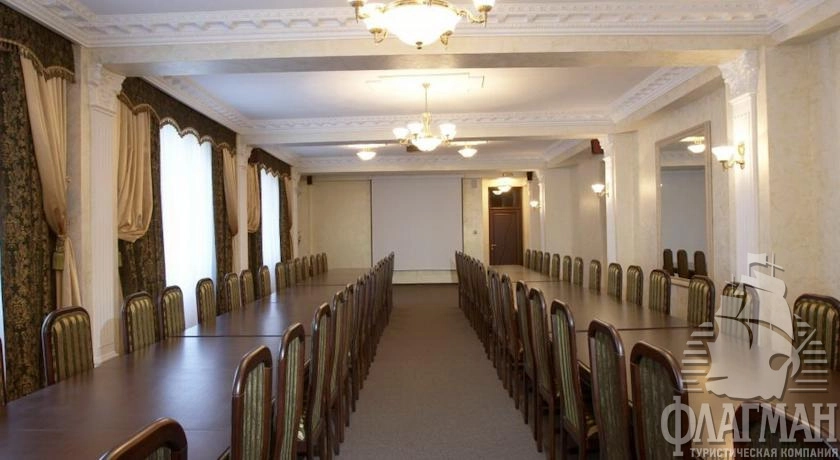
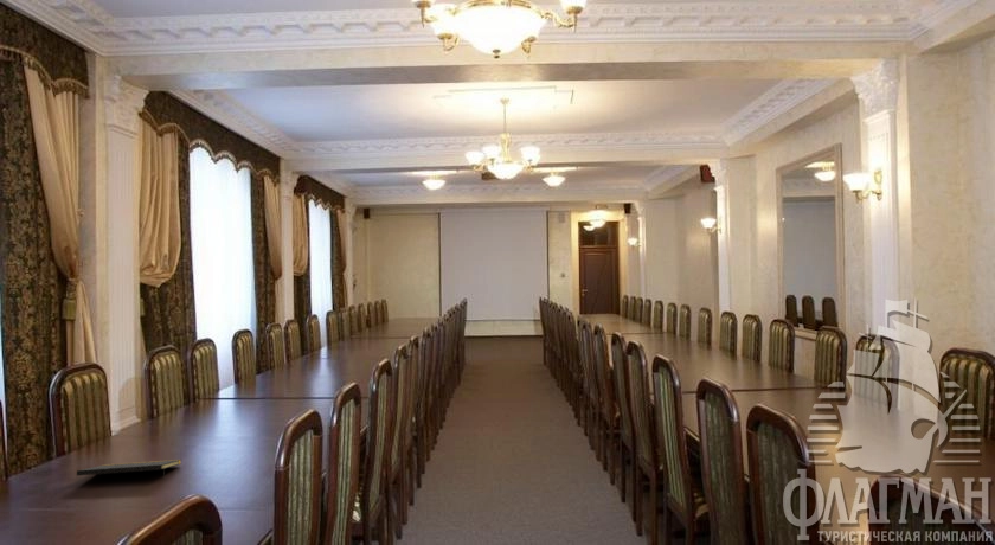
+ notepad (131, 467)
